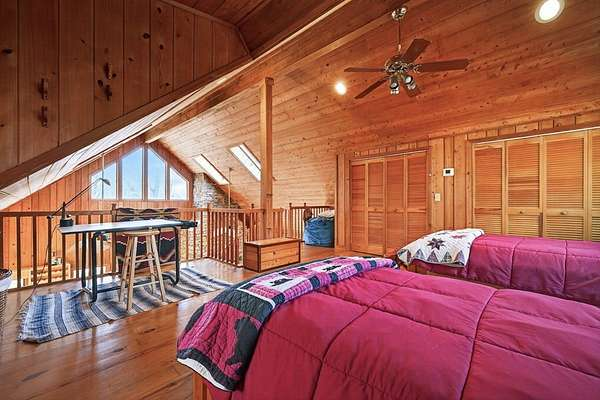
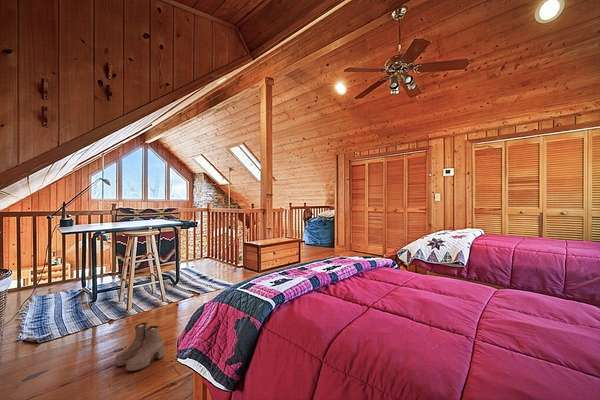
+ boots (140, 344)
